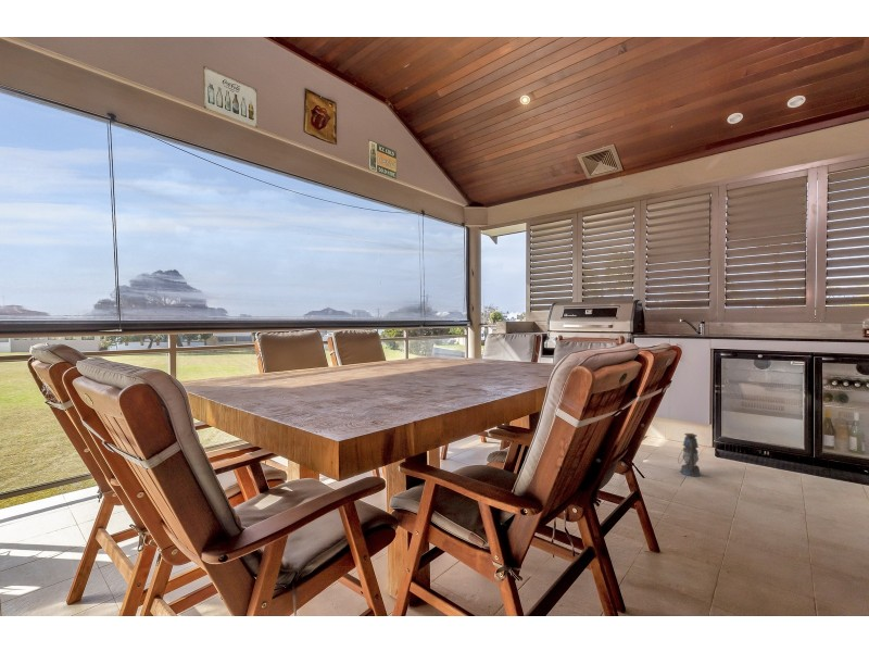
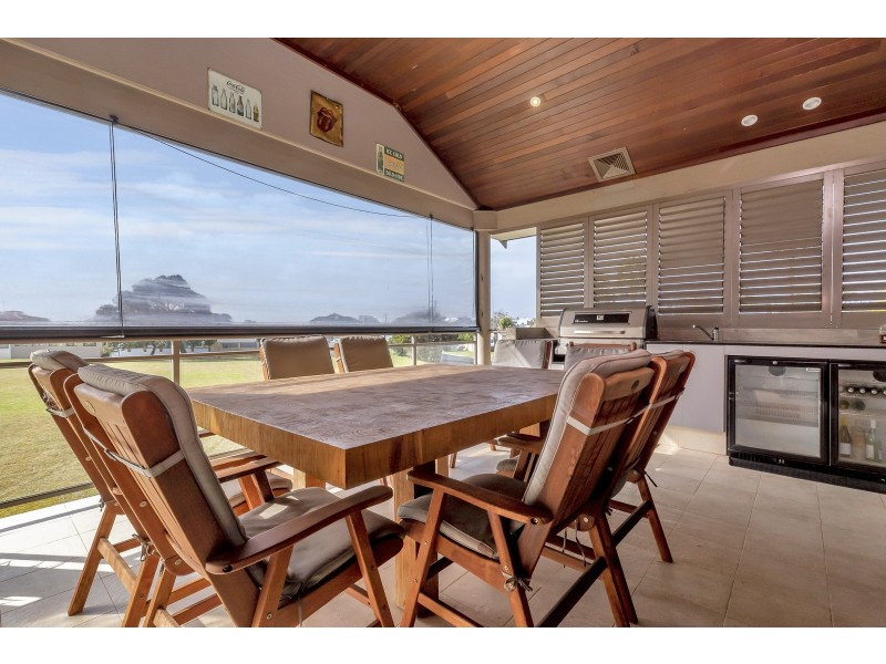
- lantern (689, 452)
